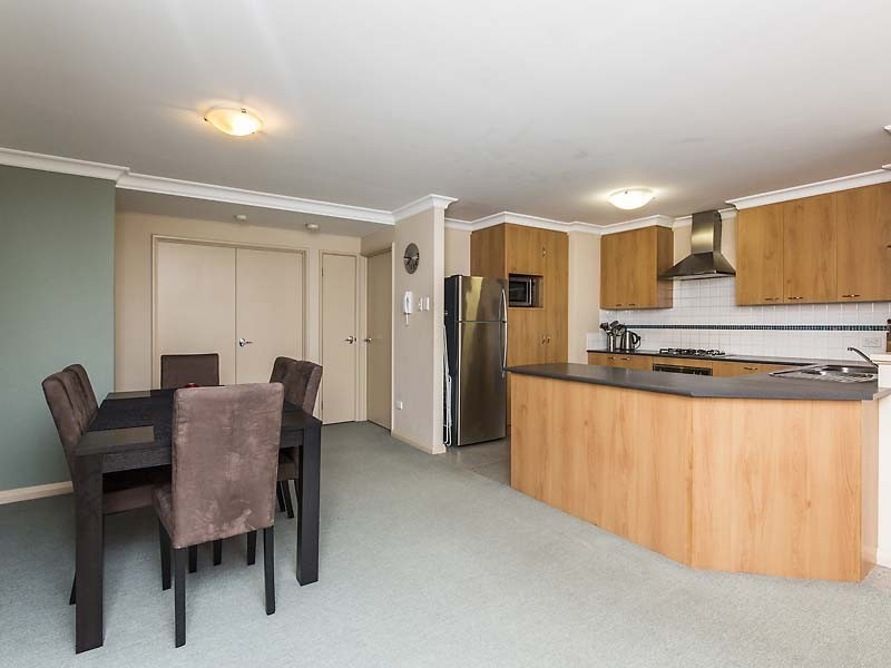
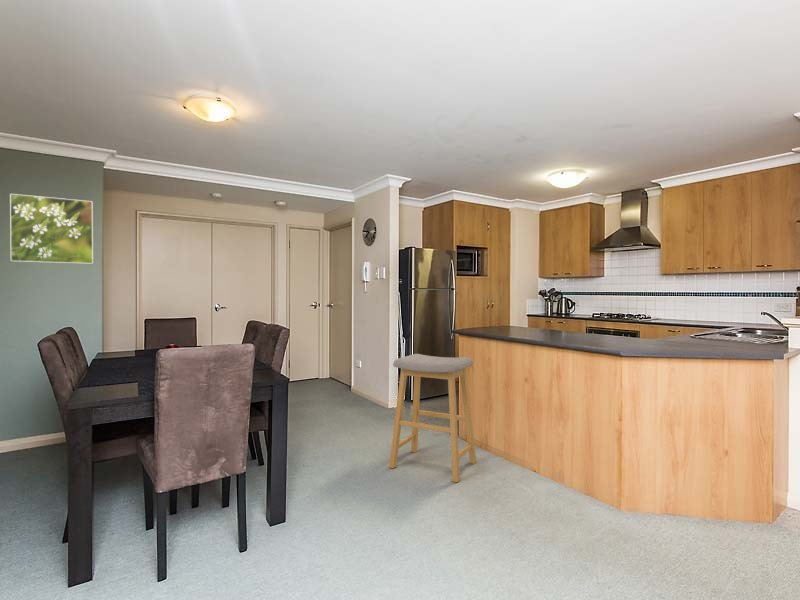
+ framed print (53, 230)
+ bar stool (433, 412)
